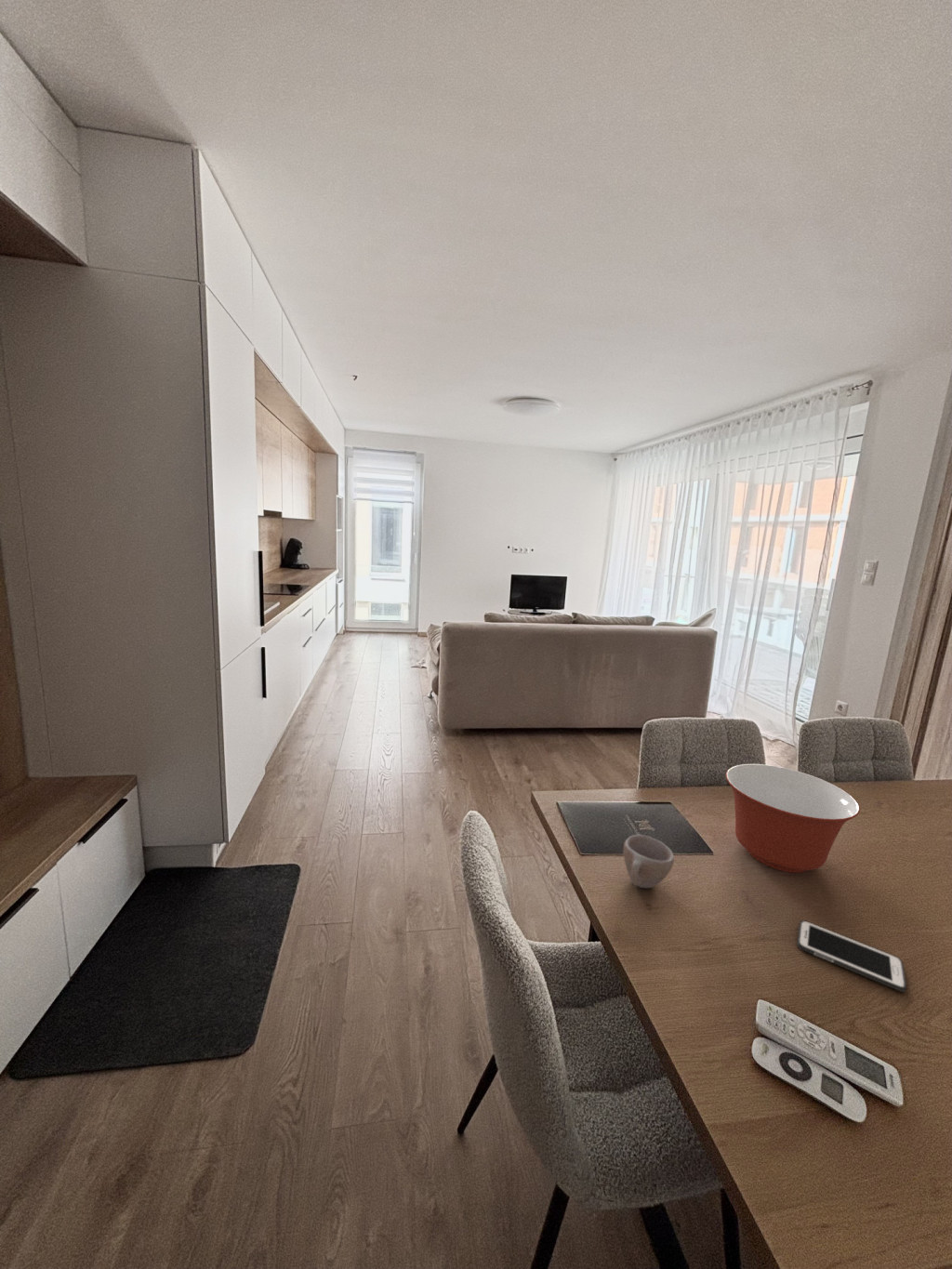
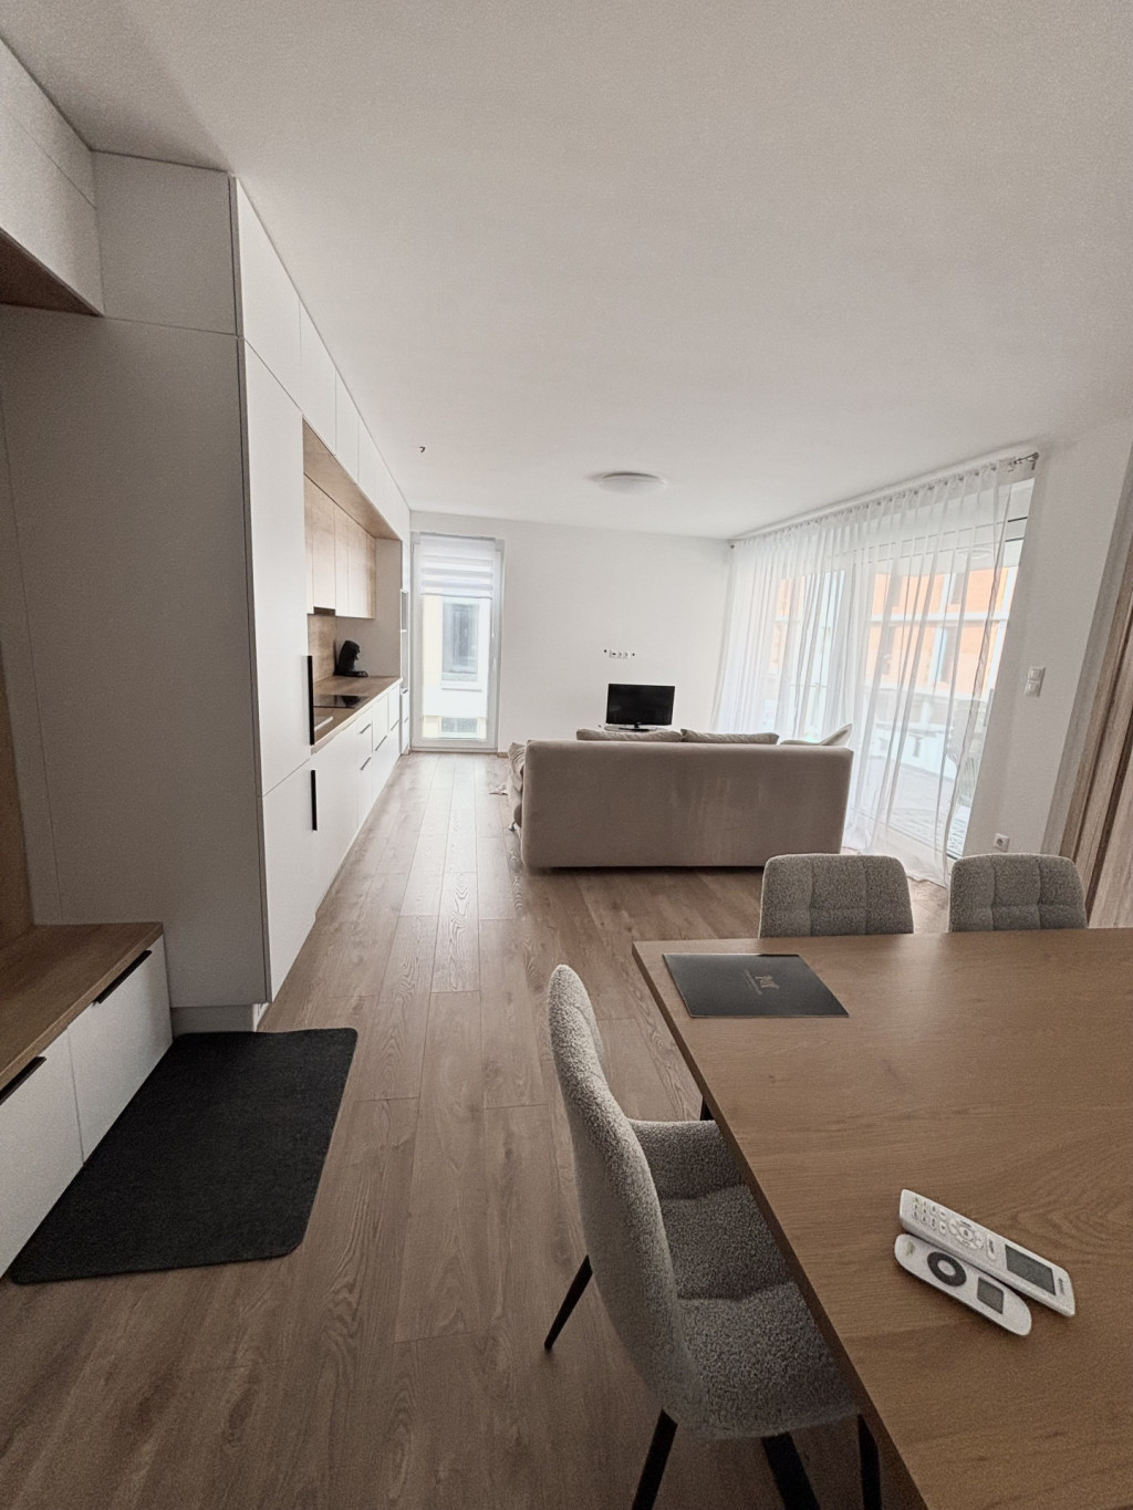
- mixing bowl (783, 822)
- cell phone (849, 953)
- cup (644, 868)
